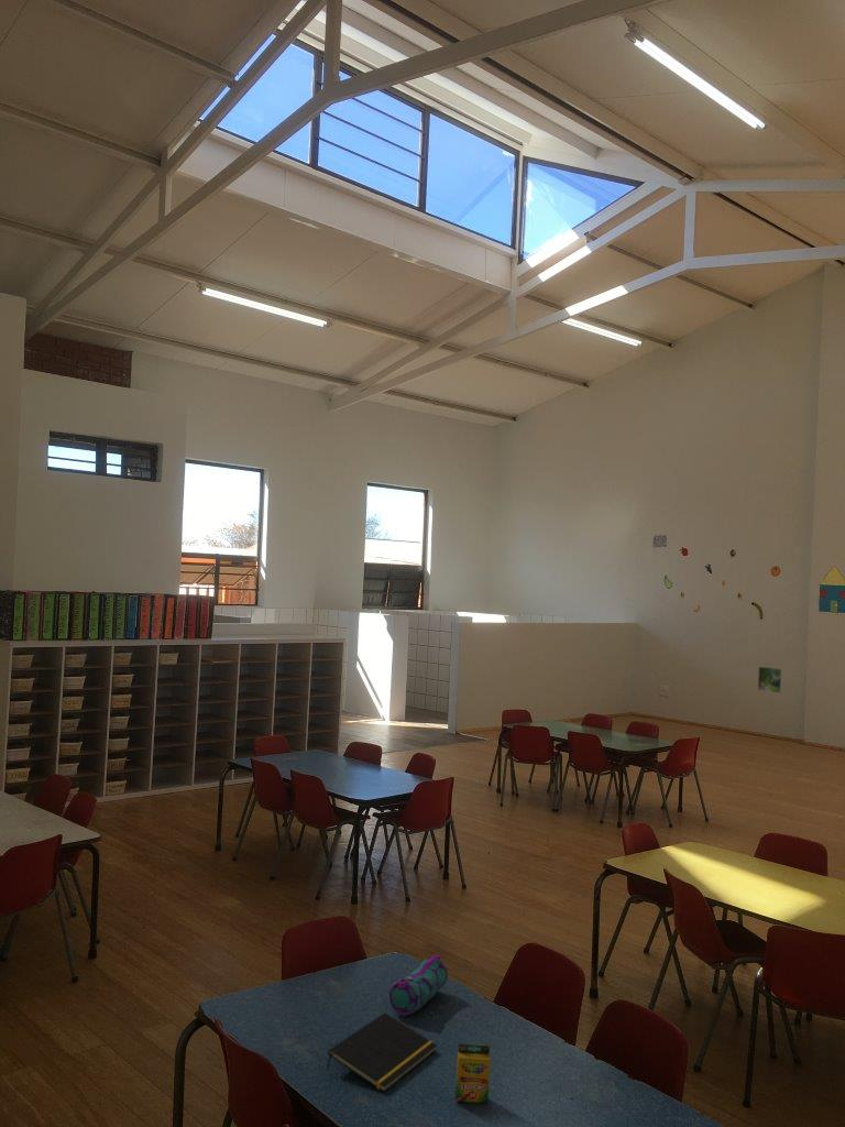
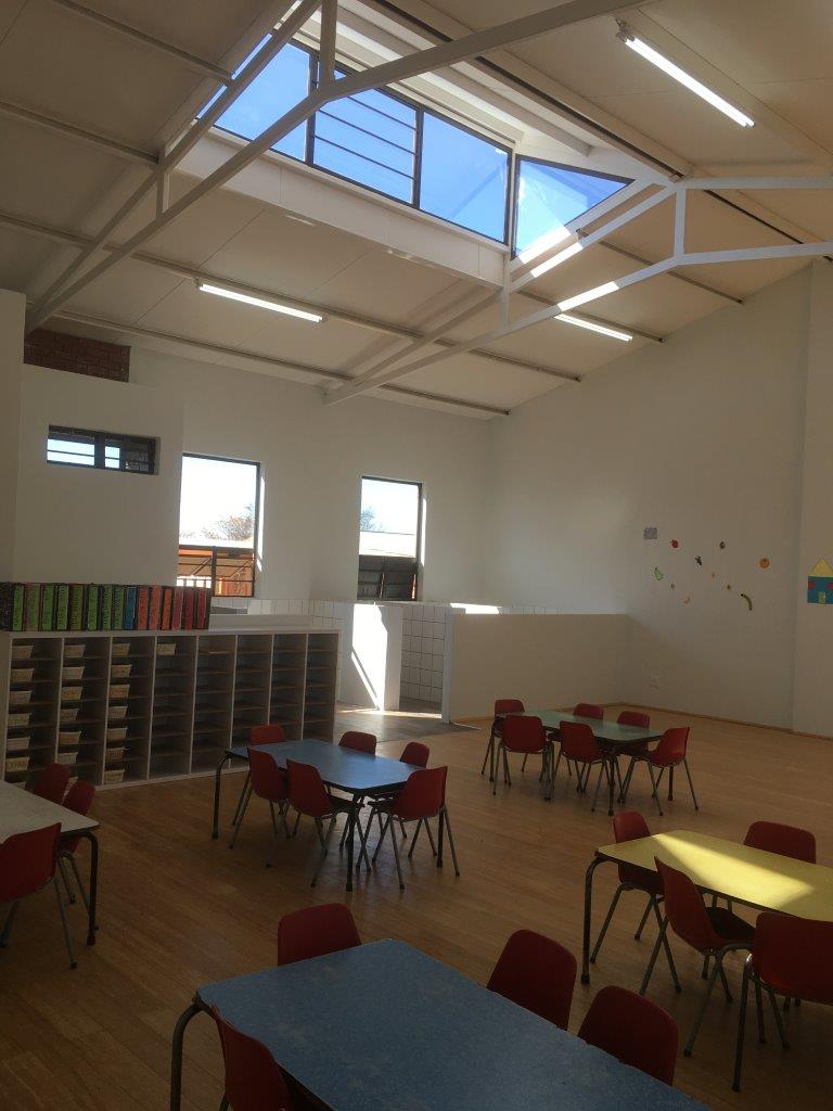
- crayon box (472, 1073)
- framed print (769, 679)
- notepad (384, 1049)
- pencil case (419, 984)
